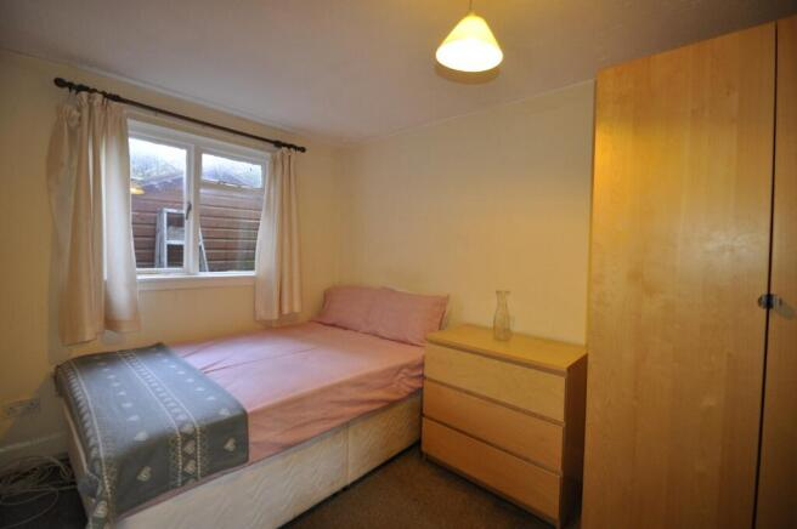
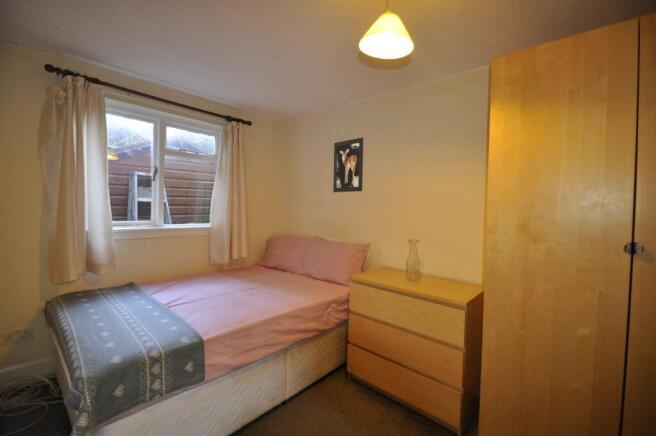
+ wall art (347, 166)
